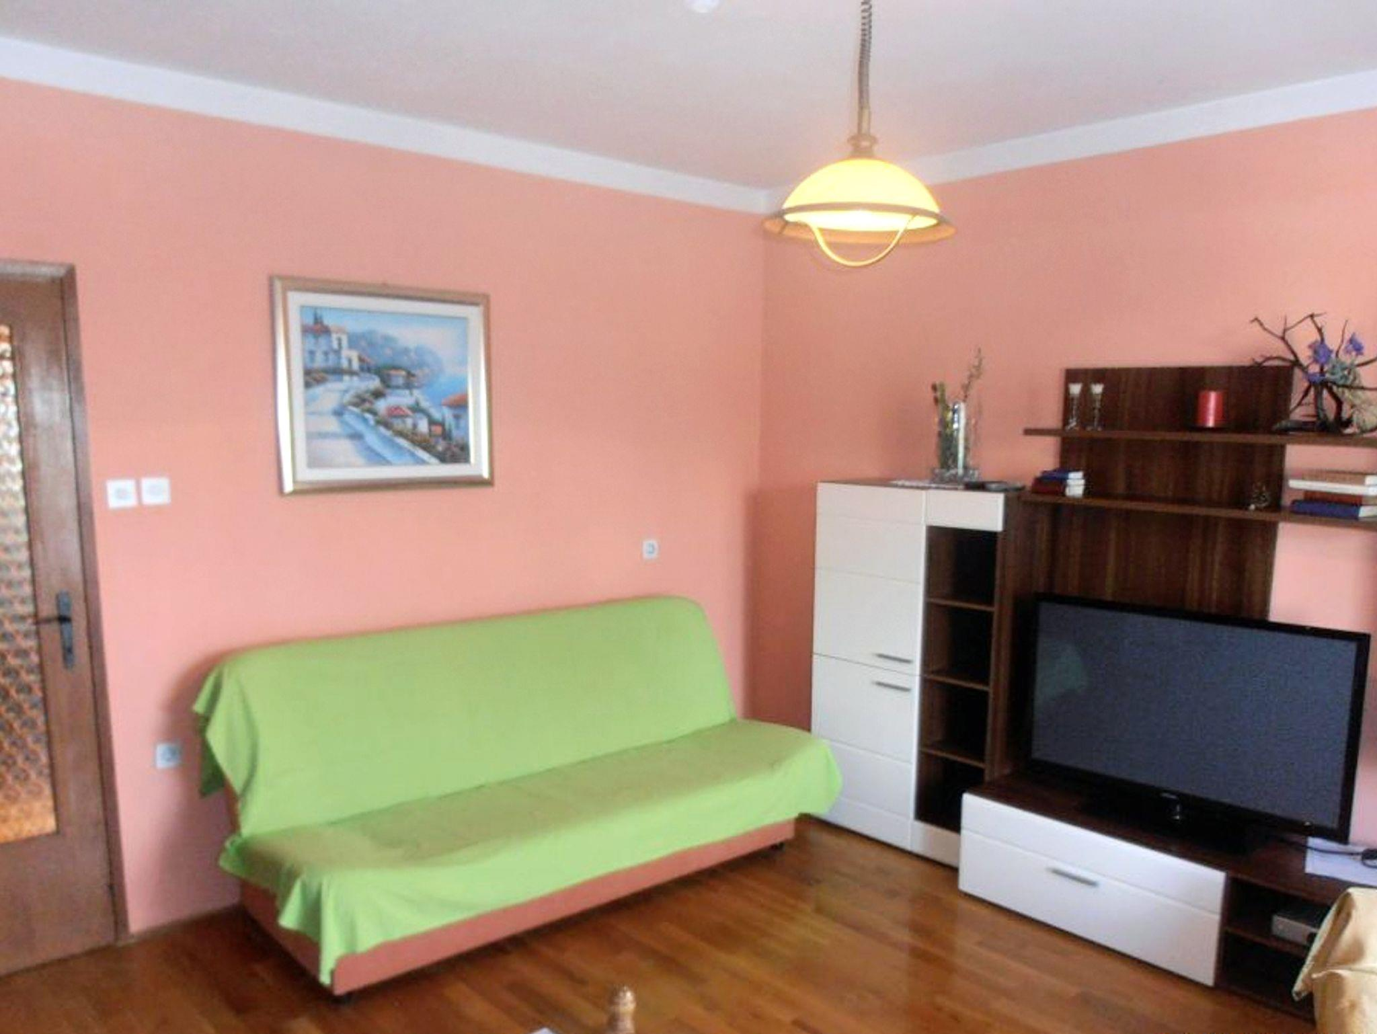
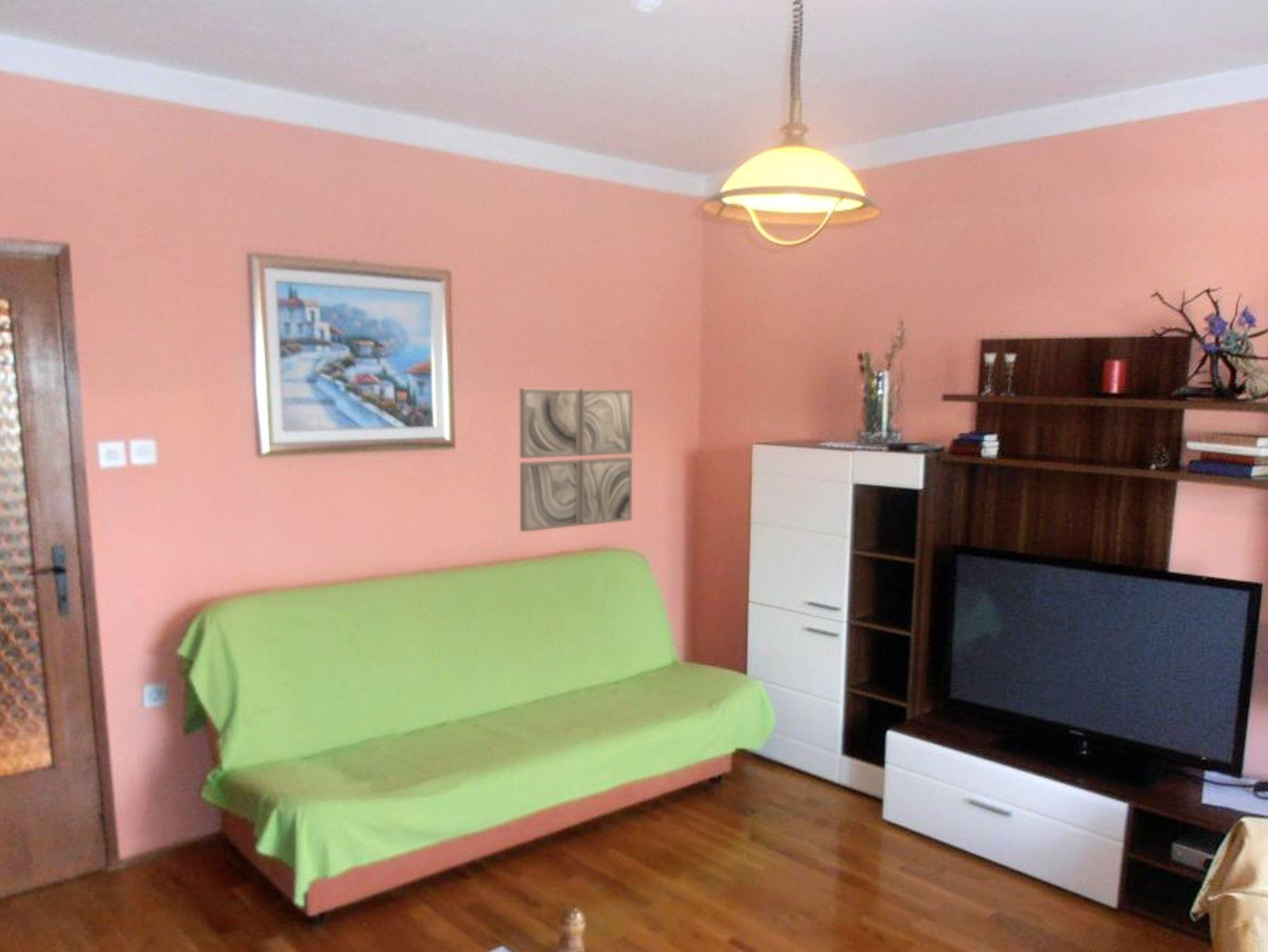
+ wall art (578, 459)
